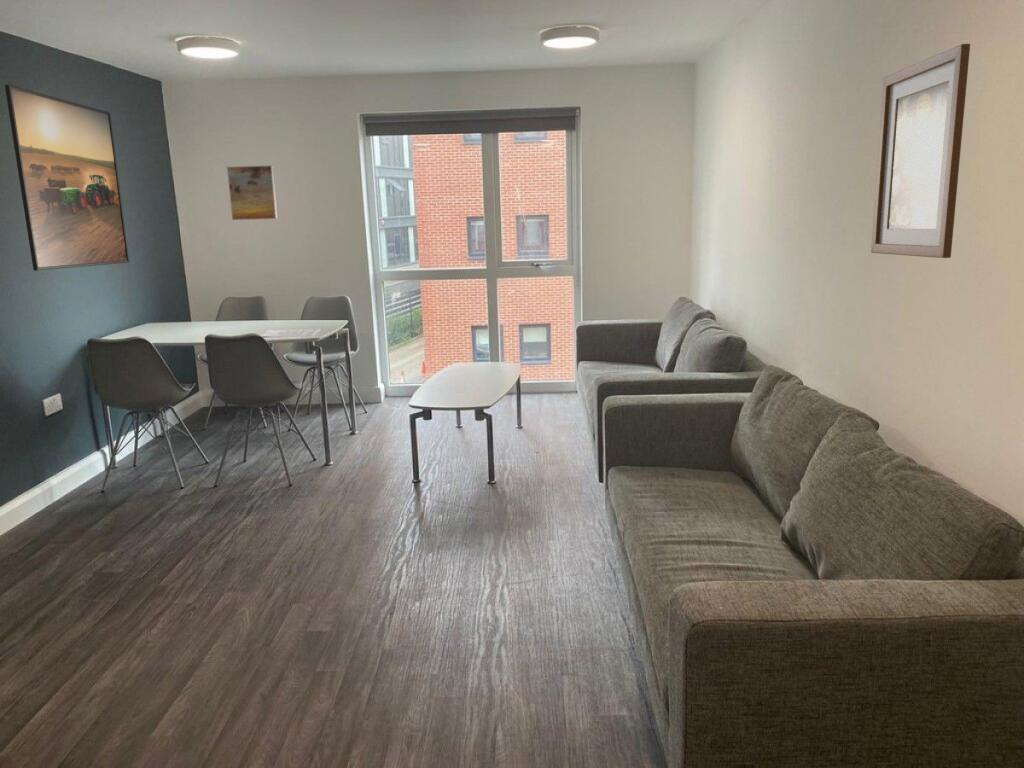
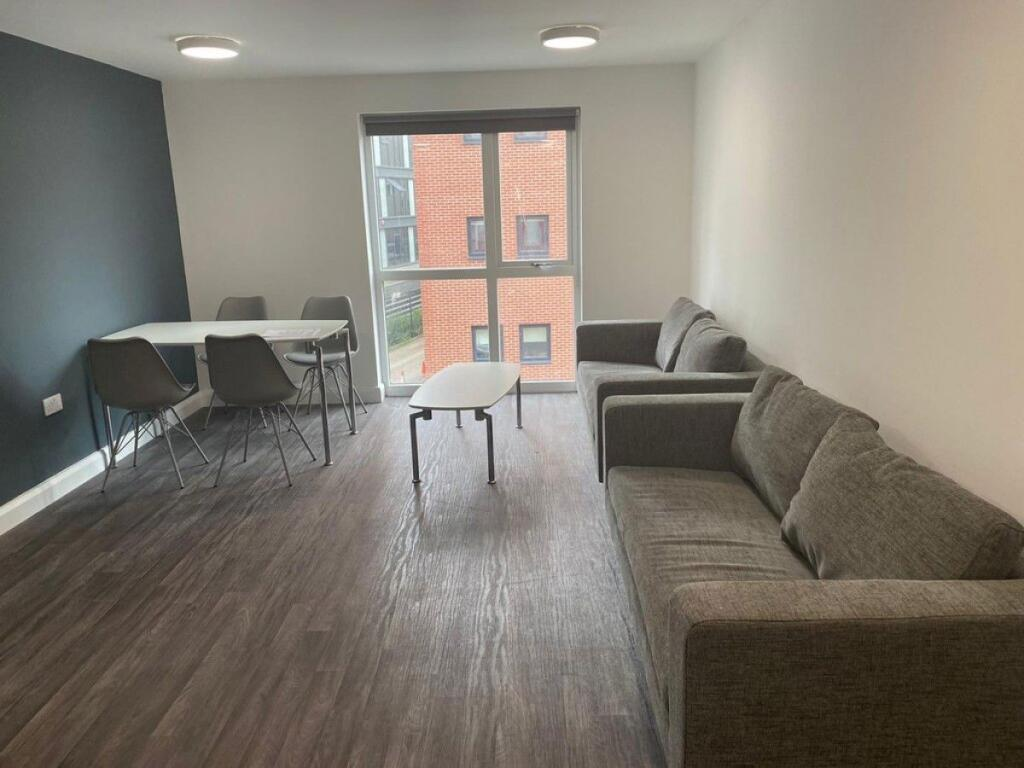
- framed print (74, 184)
- wall art (914, 161)
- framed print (252, 193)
